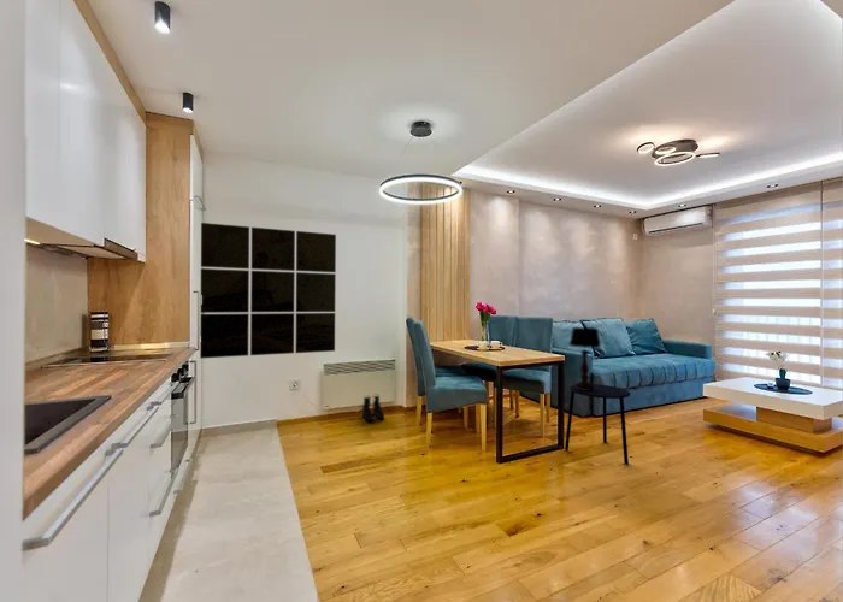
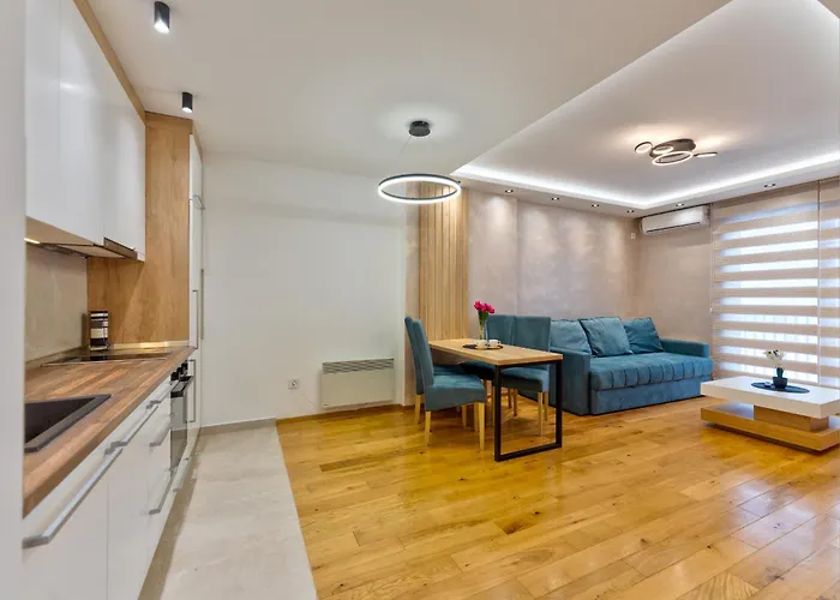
- side table (603, 419)
- wall art (272, 291)
- boots (373, 406)
- table lamp (584, 358)
